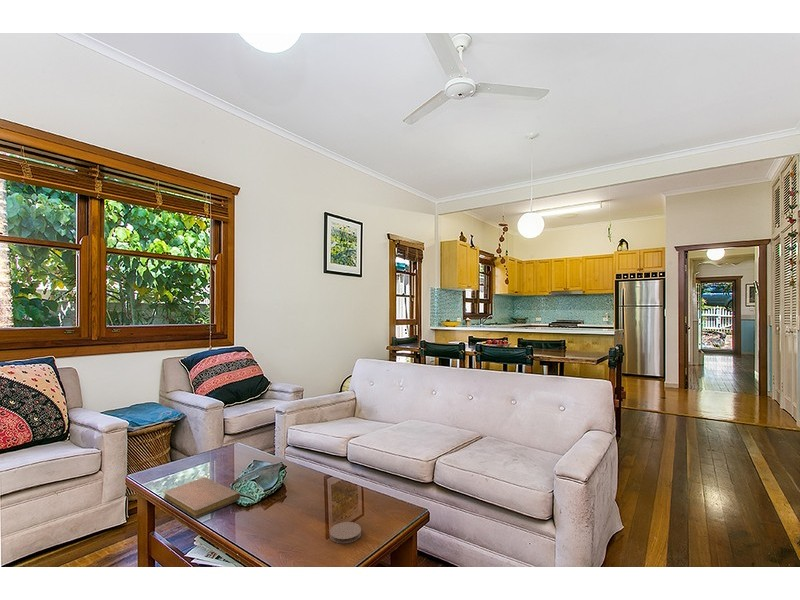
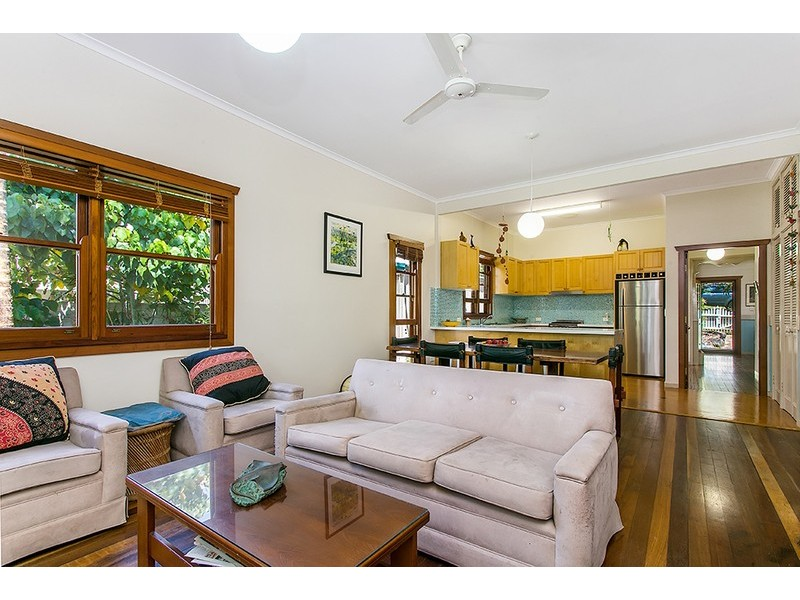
- notebook (201, 495)
- coaster (345, 532)
